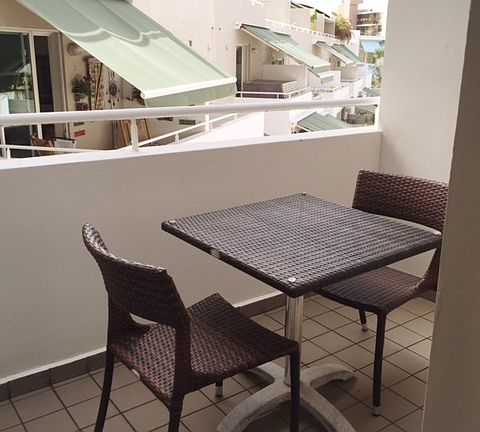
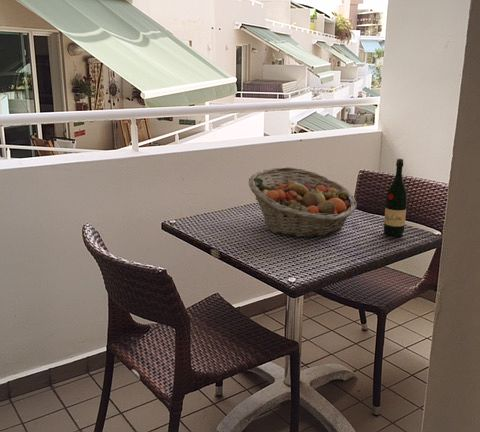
+ fruit basket (302, 200)
+ wine bottle (396, 196)
